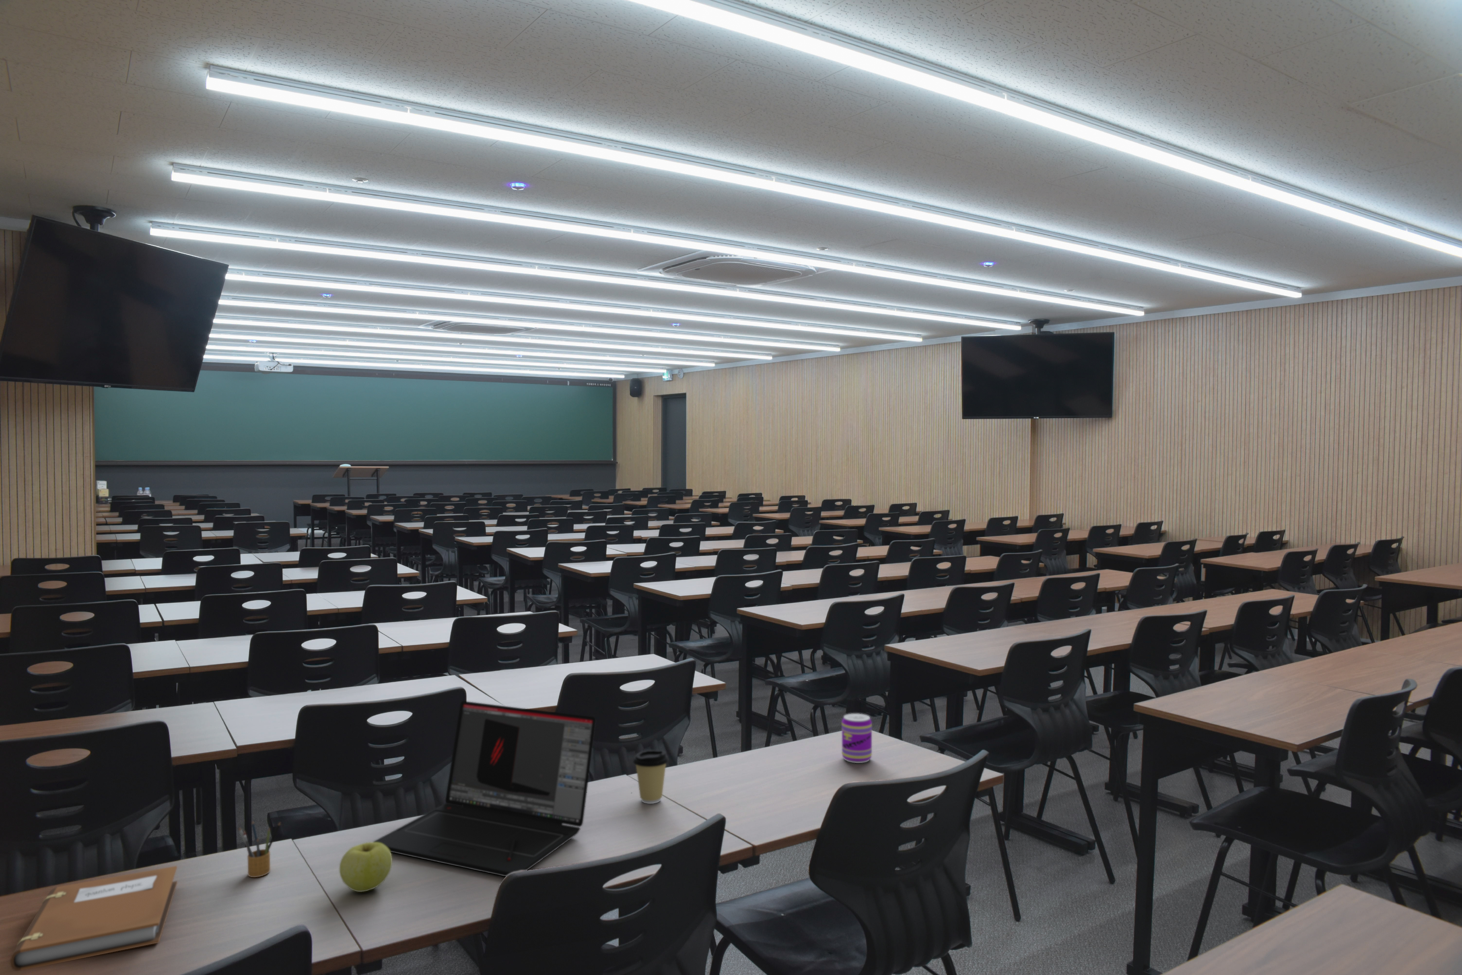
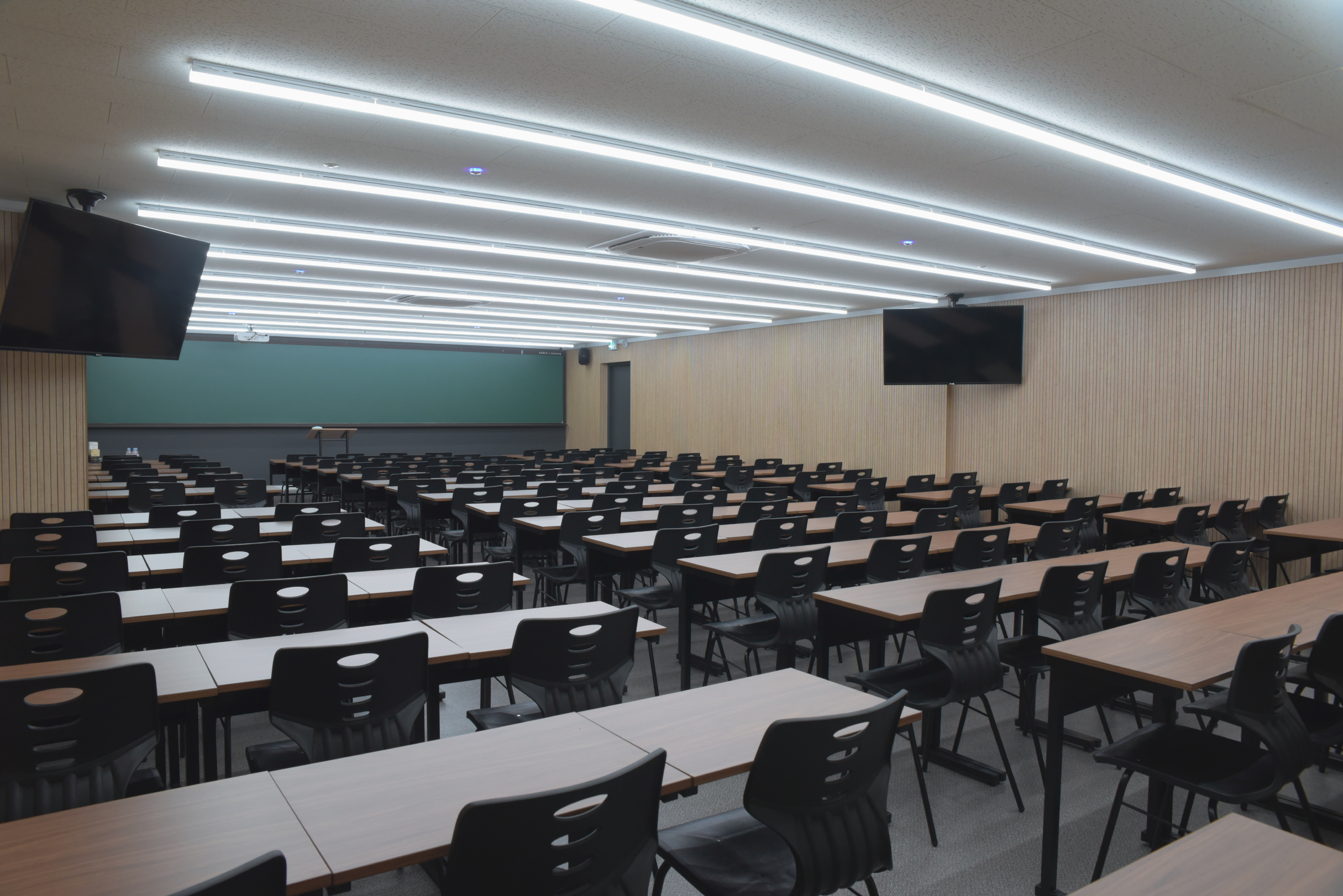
- coffee cup (651, 776)
- laptop (487, 781)
- pencil box (259, 848)
- beverage can (857, 738)
- notebook (101, 913)
- apple (366, 867)
